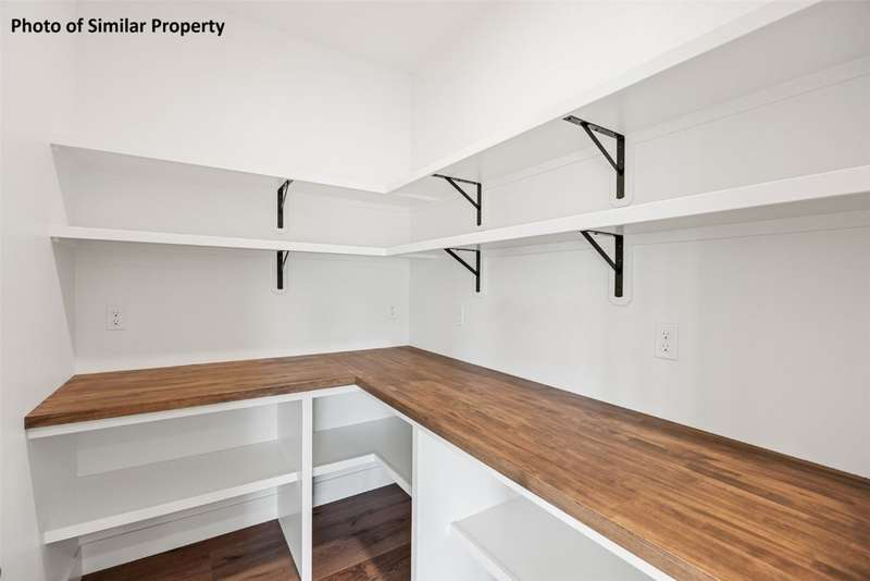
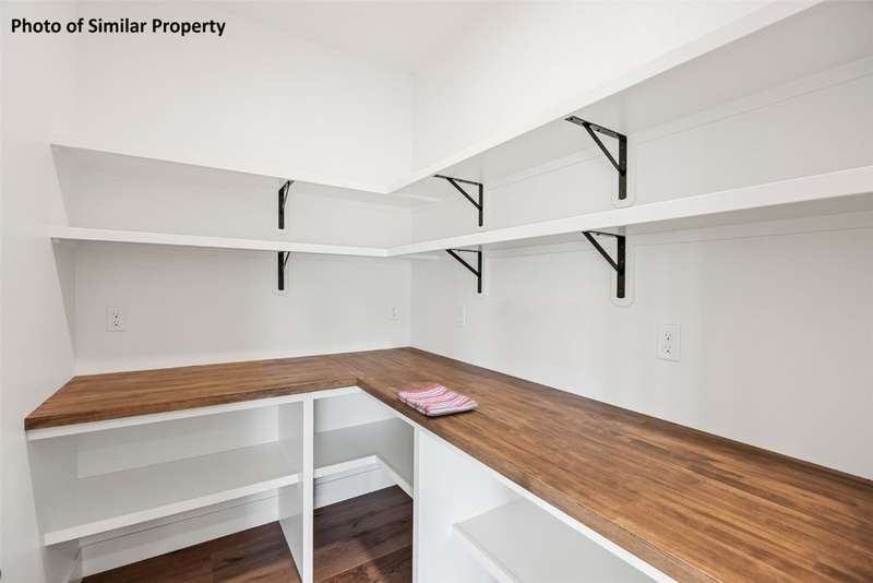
+ dish towel (434, 398)
